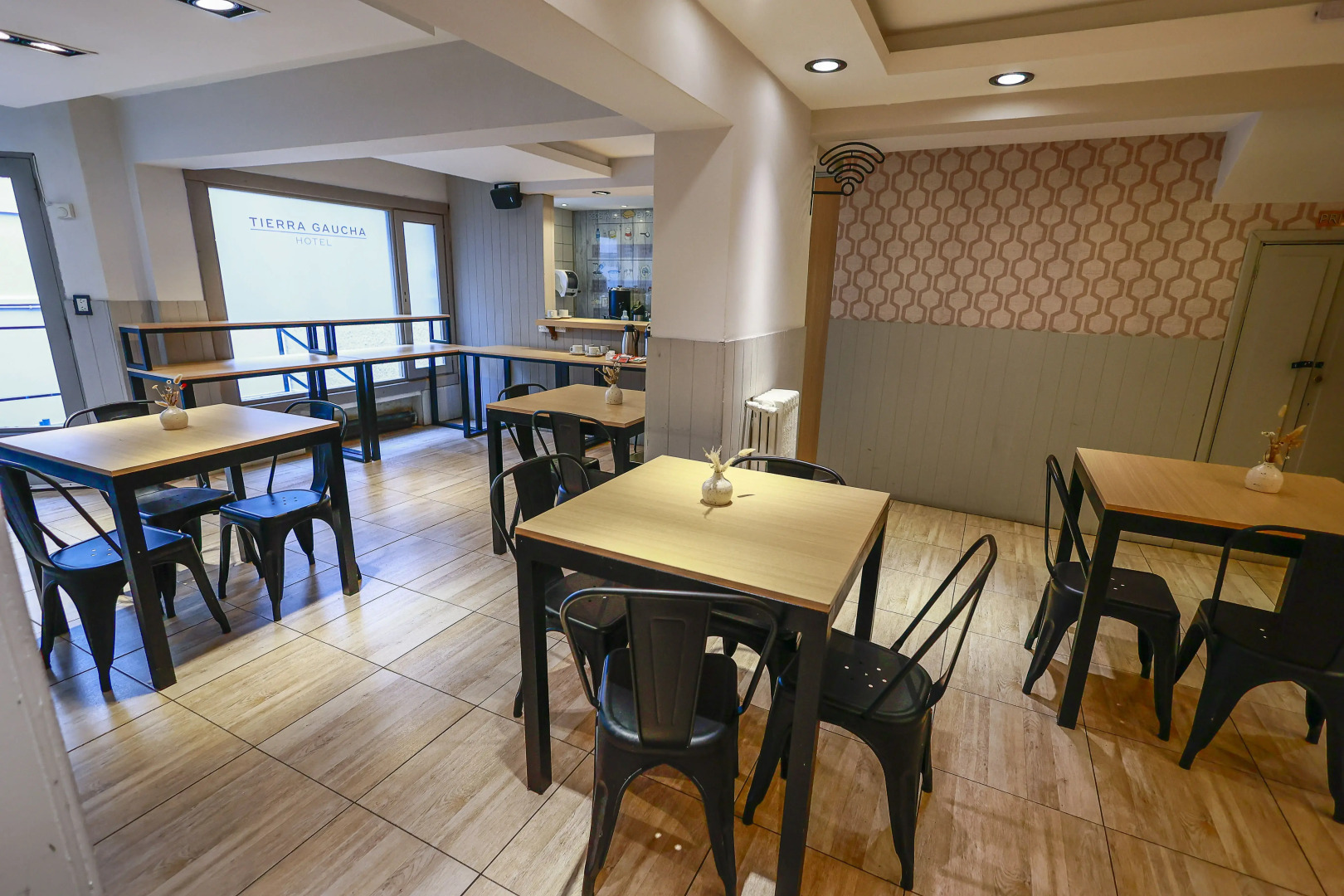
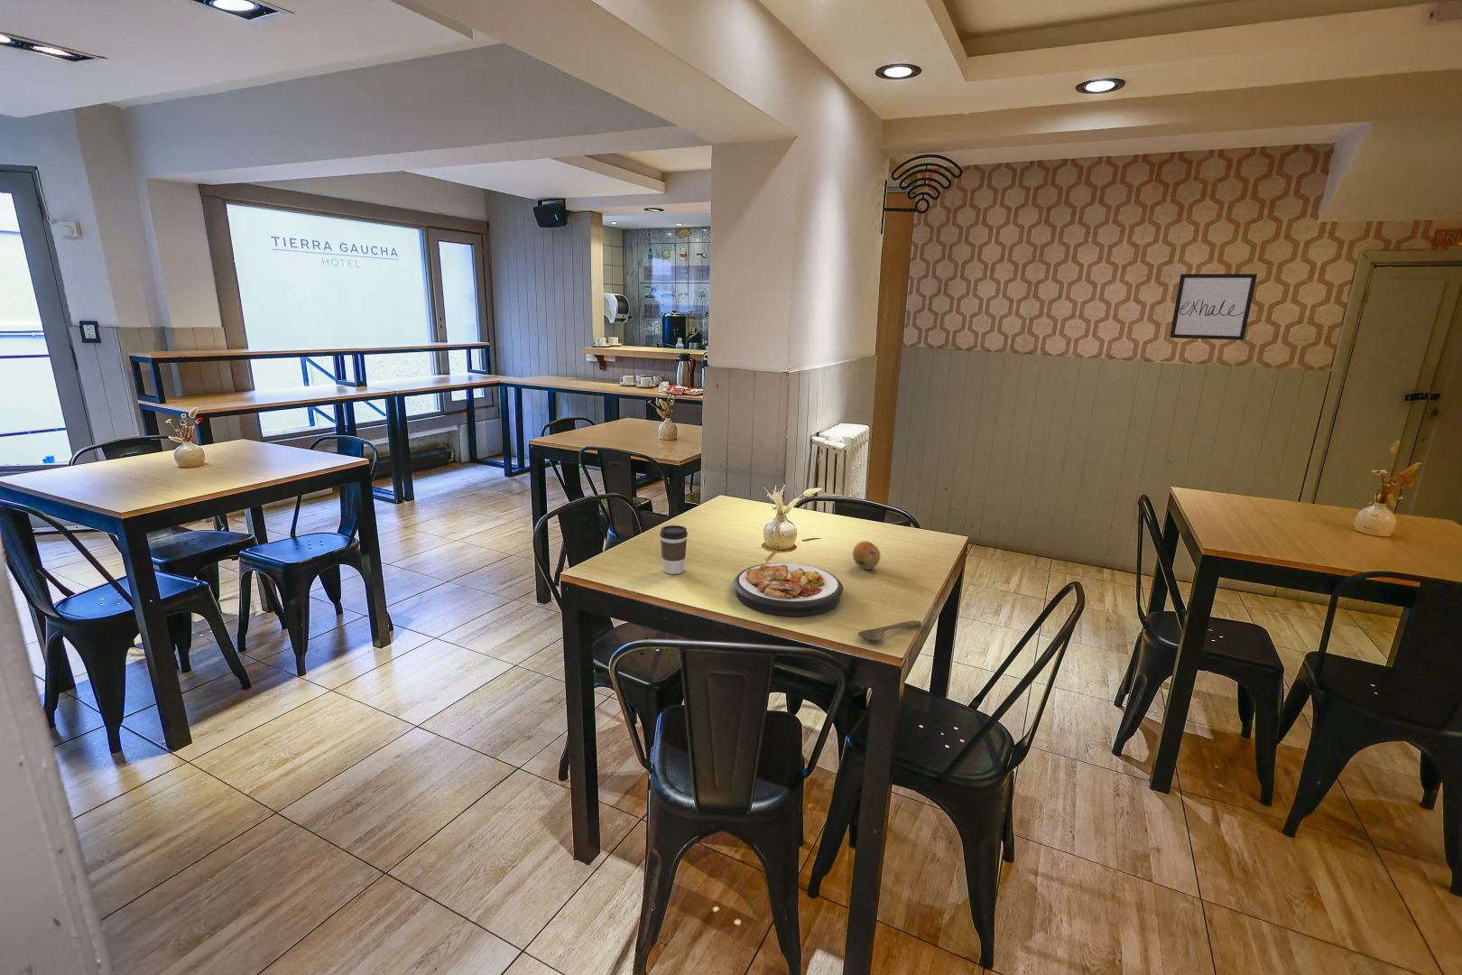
+ wall art (1211, 306)
+ spoon (891, 628)
+ plate (788, 582)
+ coffee cup (673, 550)
+ fruit (866, 554)
